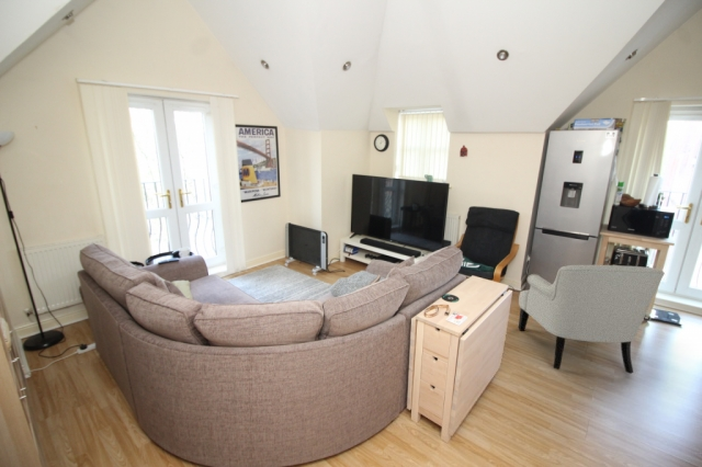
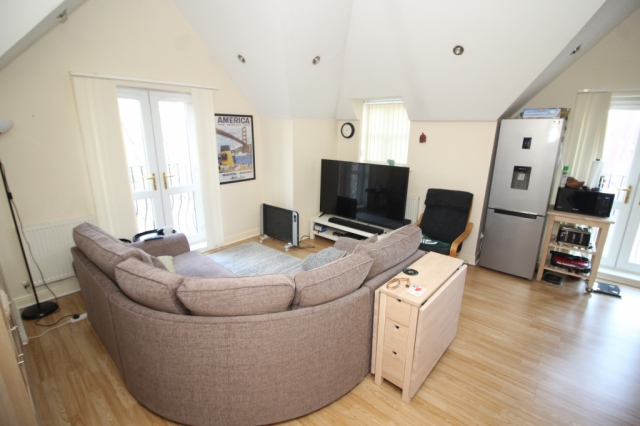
- chair (581, 304)
